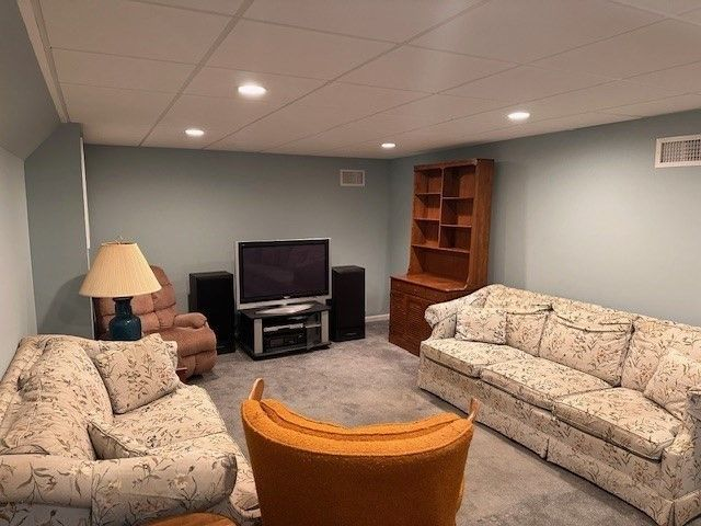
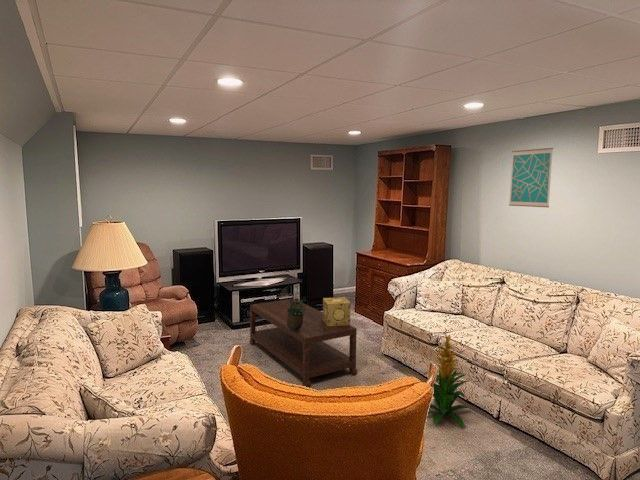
+ potted plant (296, 309)
+ coffee table (298, 336)
+ indoor plant (446, 374)
+ wall art (529, 178)
+ decorative box (336, 311)
